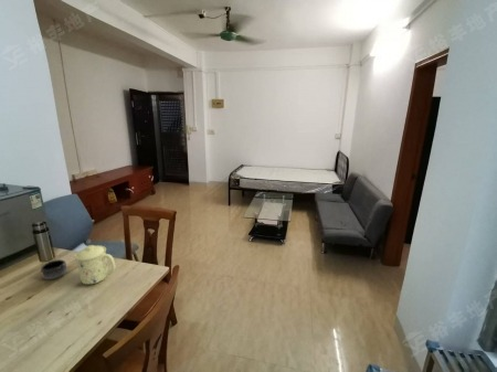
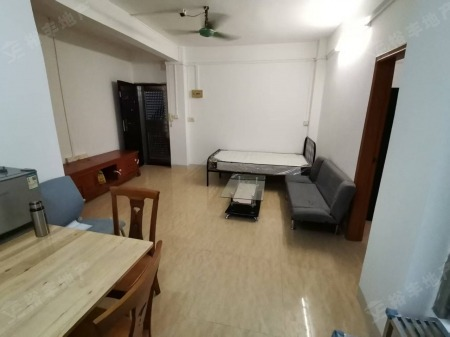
- mug (53, 268)
- mug (94, 263)
